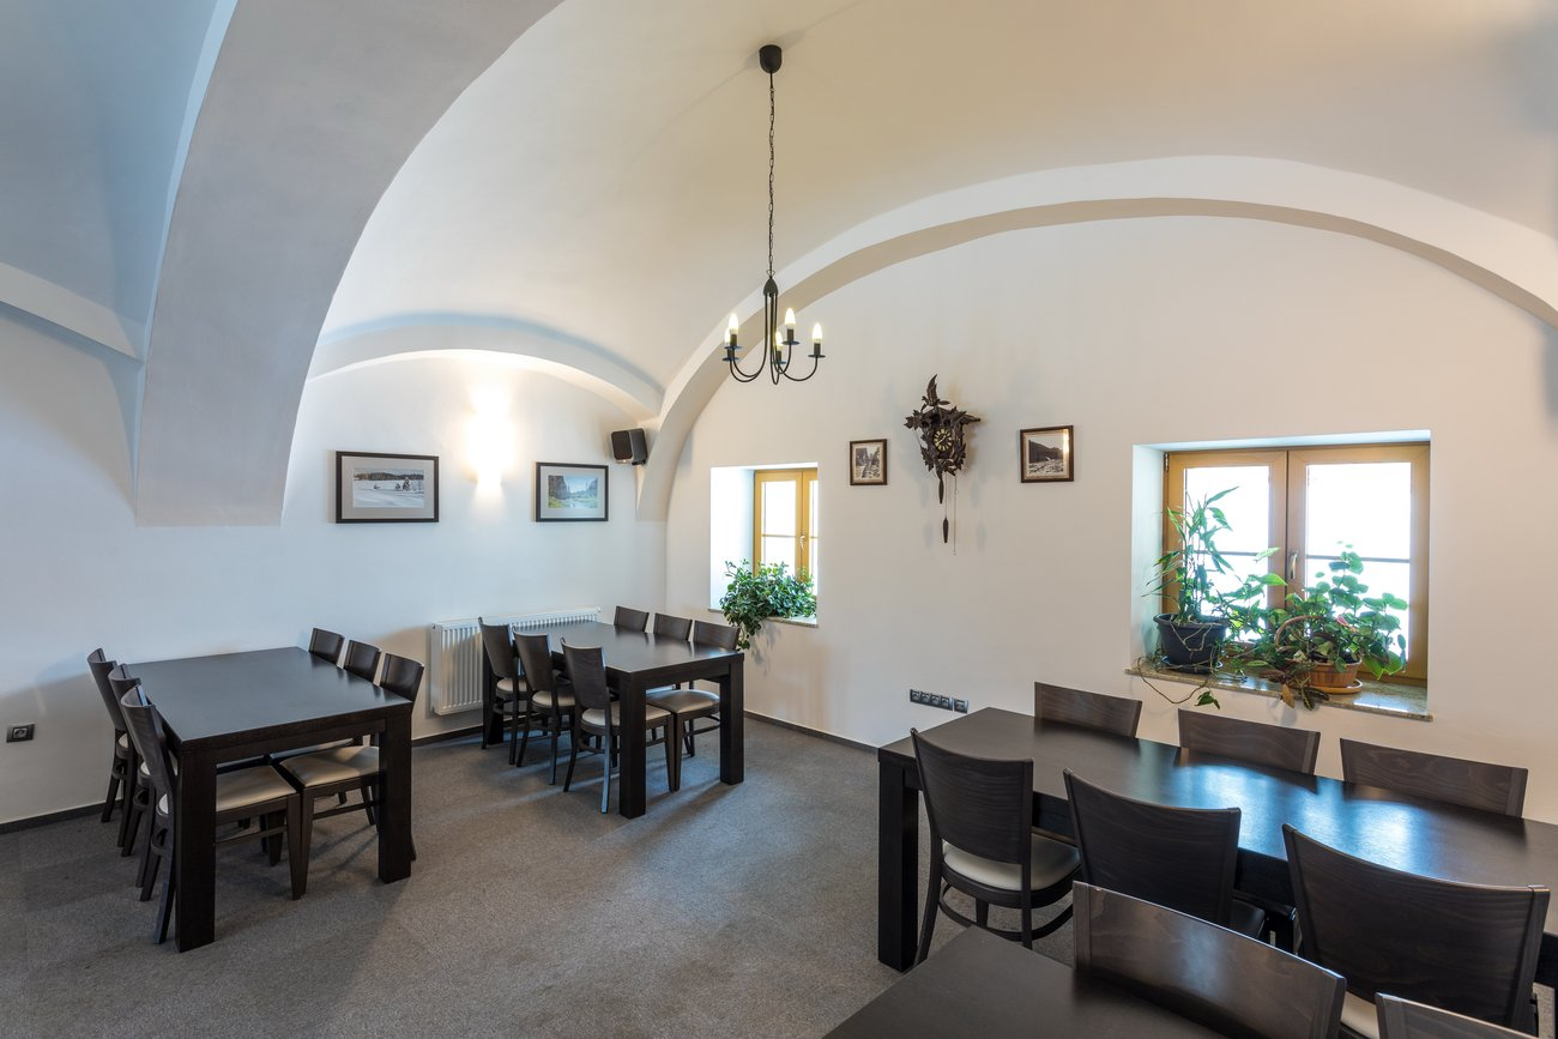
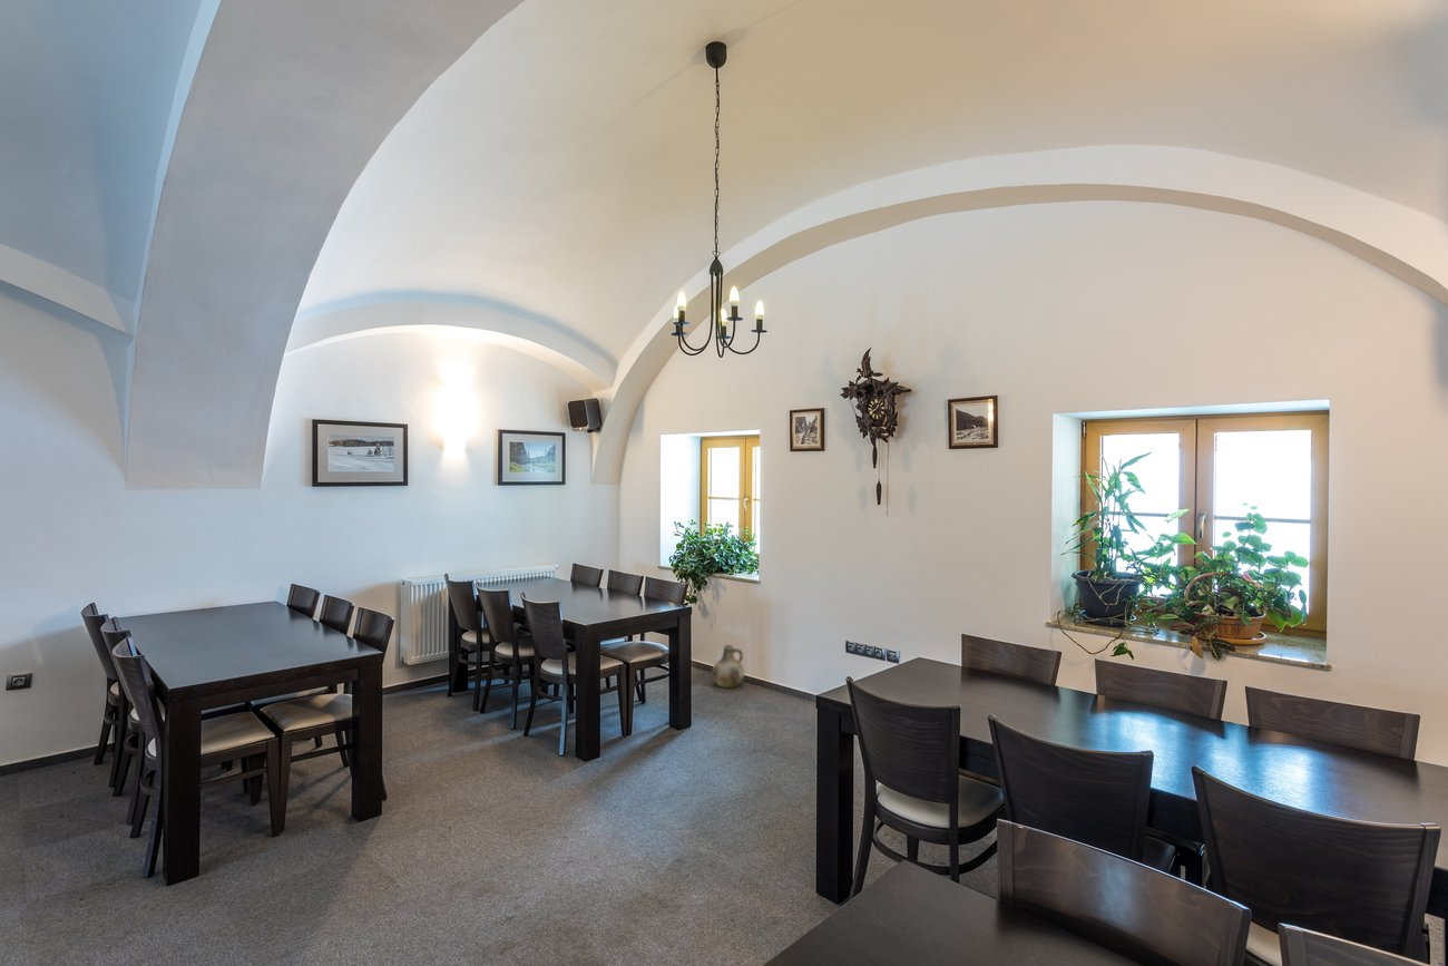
+ ceramic jug (727, 665)
